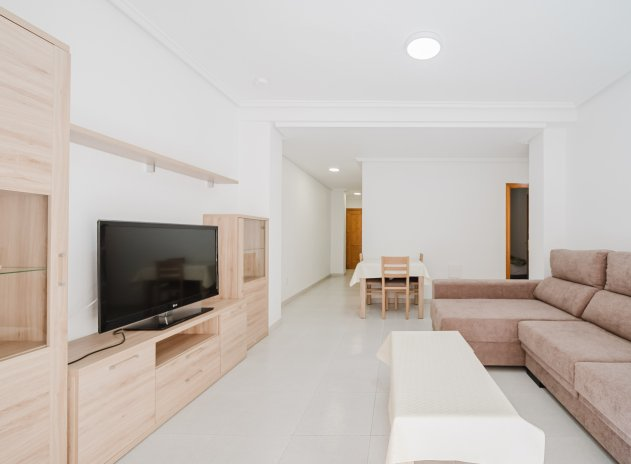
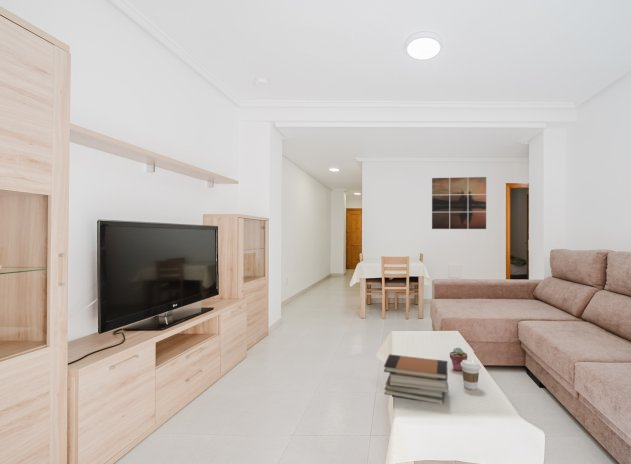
+ coffee cup (470, 374)
+ potted succulent (458, 358)
+ book stack (416, 378)
+ wall art (458, 203)
